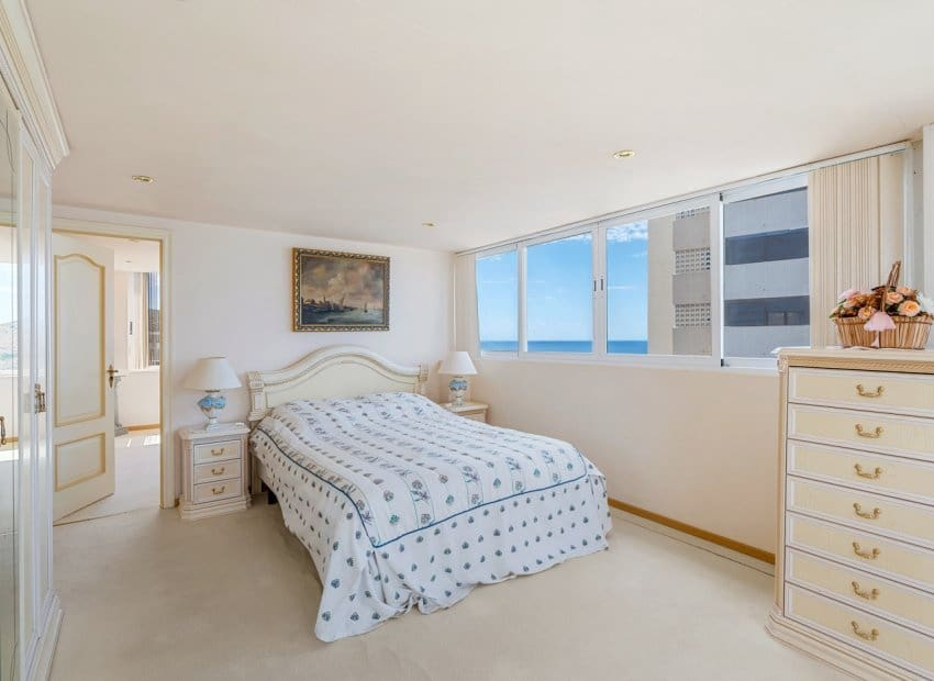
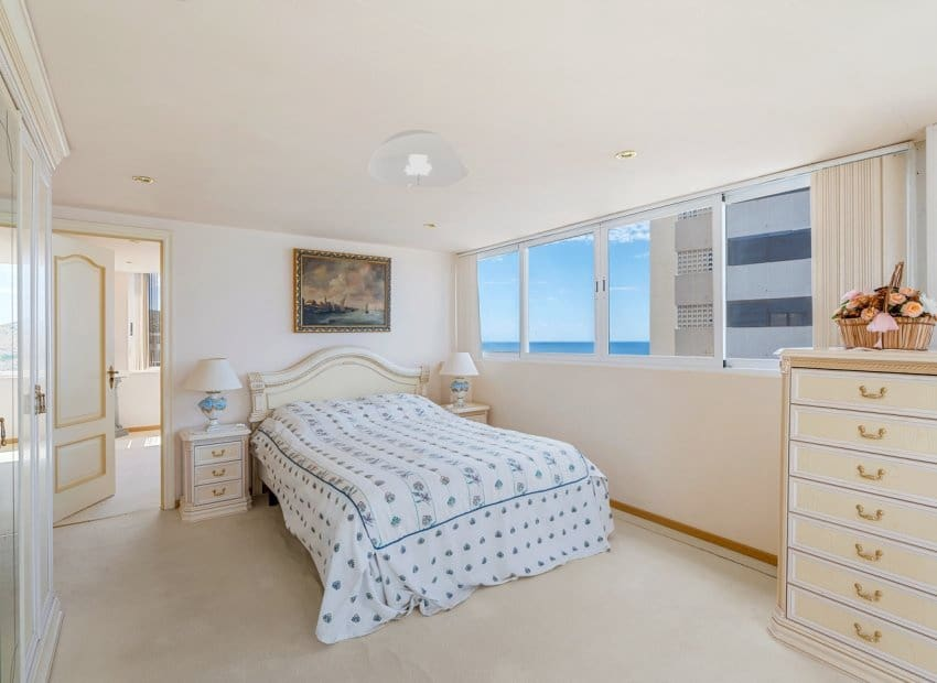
+ ceiling light (418, 159)
